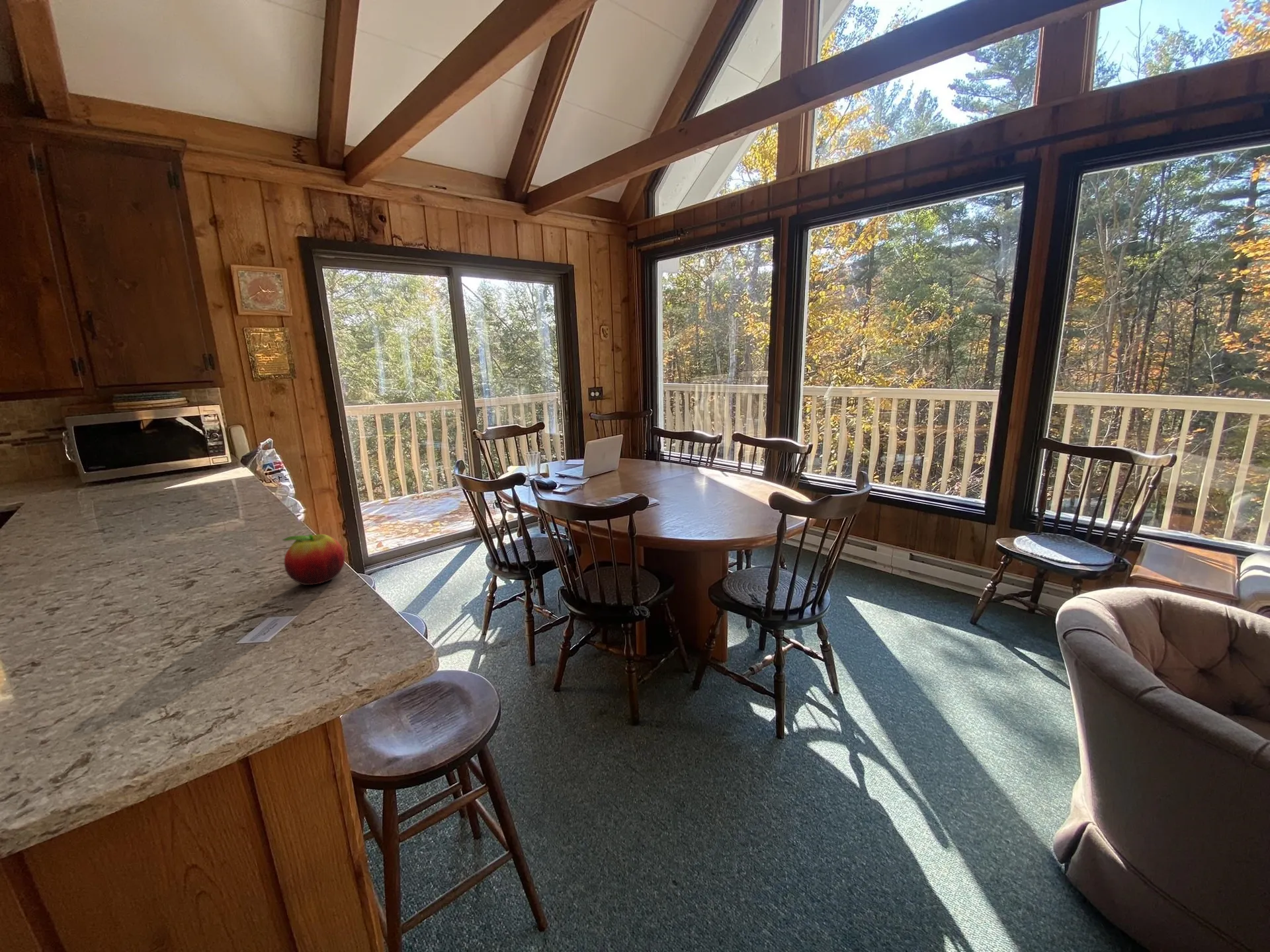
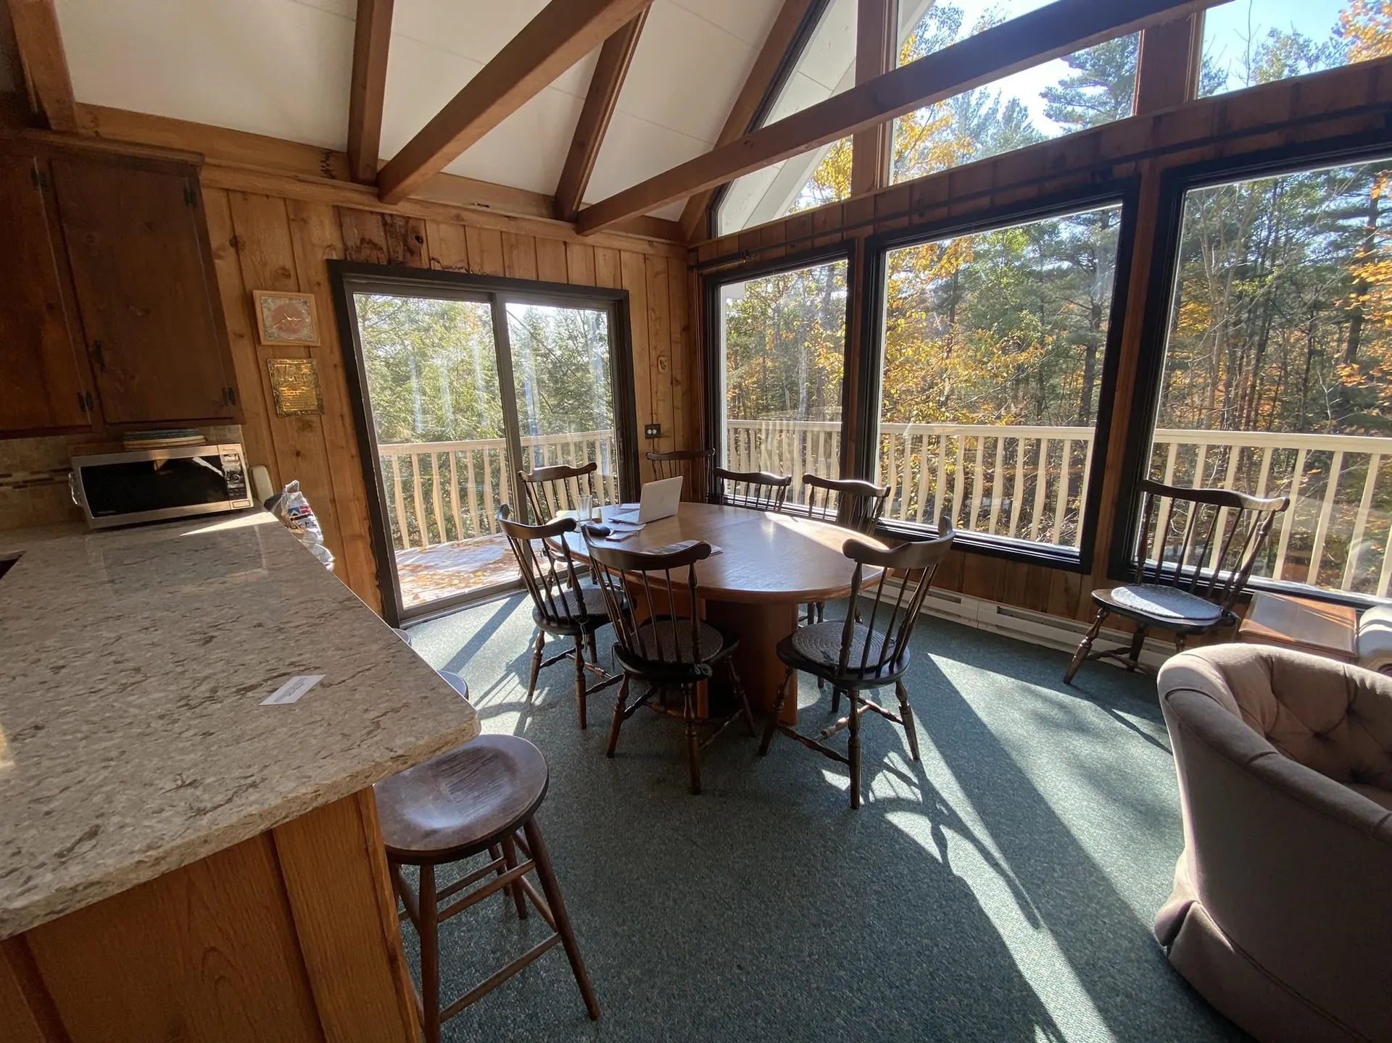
- fruit (314, 557)
